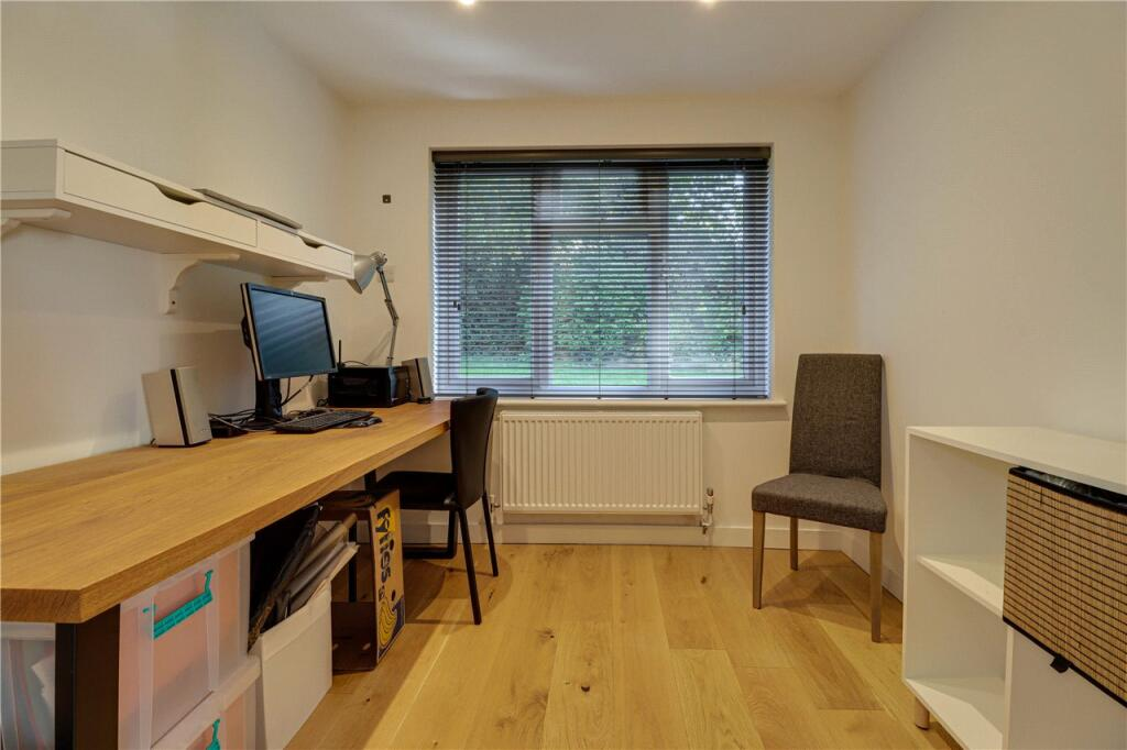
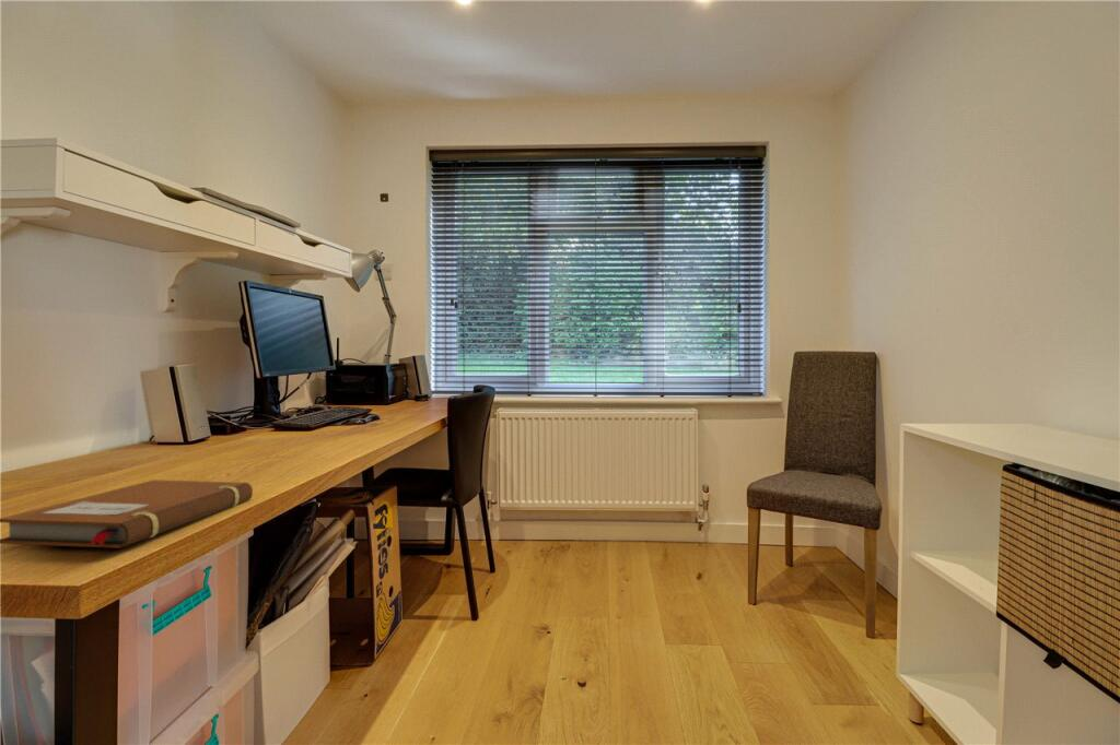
+ notebook (139, 509)
